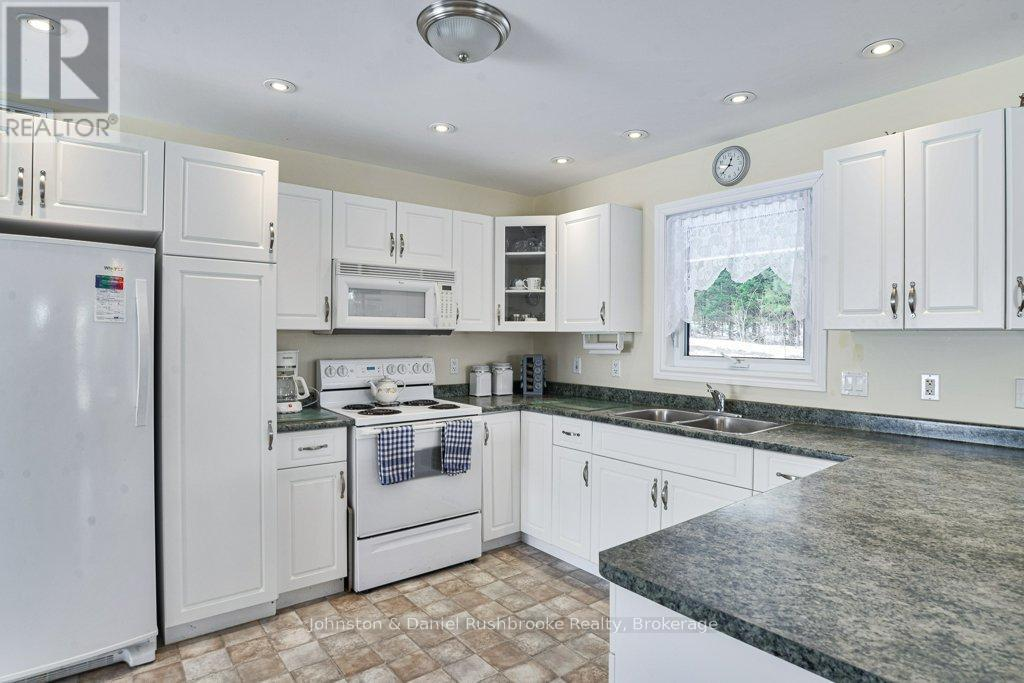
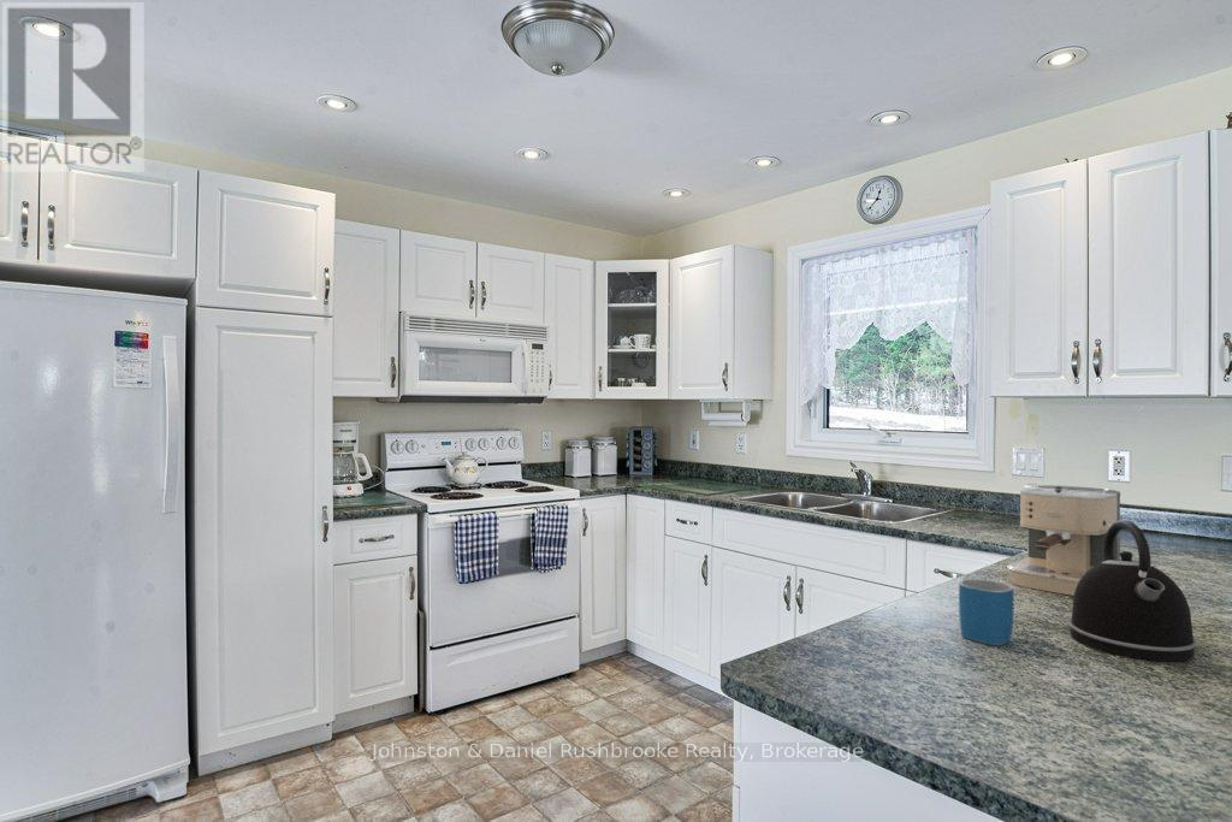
+ mug (989, 609)
+ coffee maker (1064, 534)
+ kettle (1129, 581)
